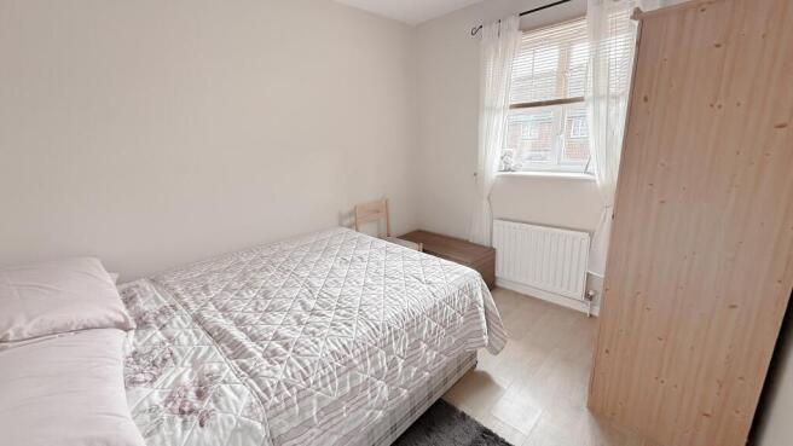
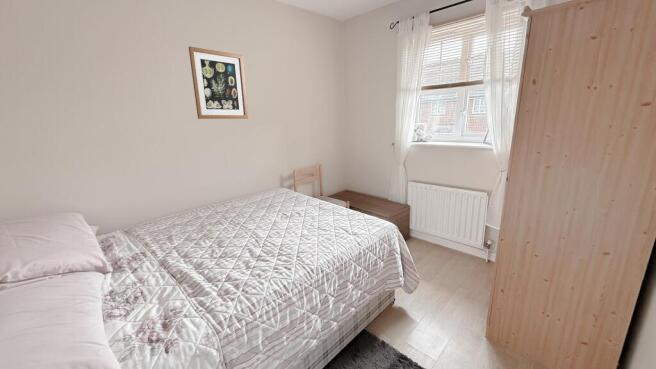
+ wall art (221, 85)
